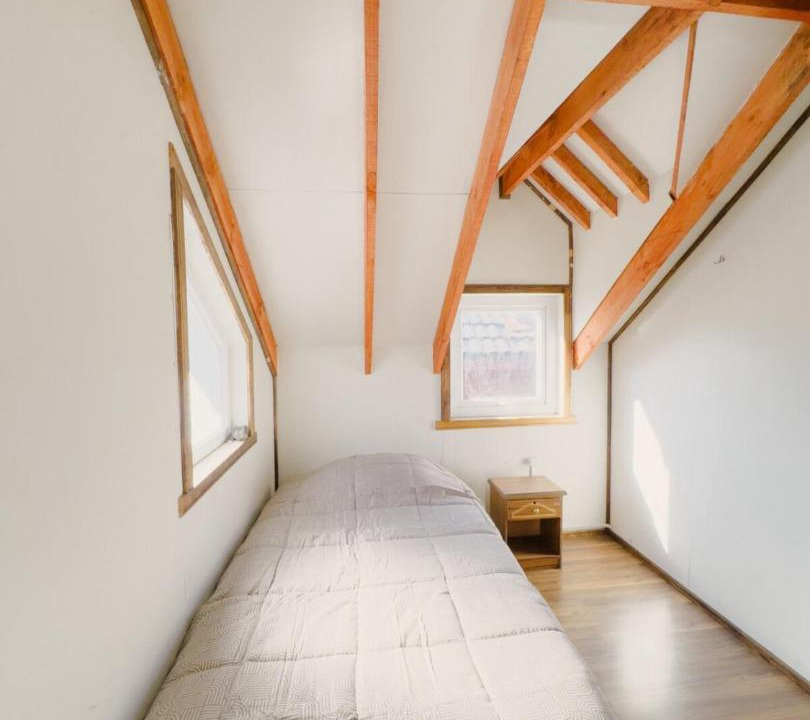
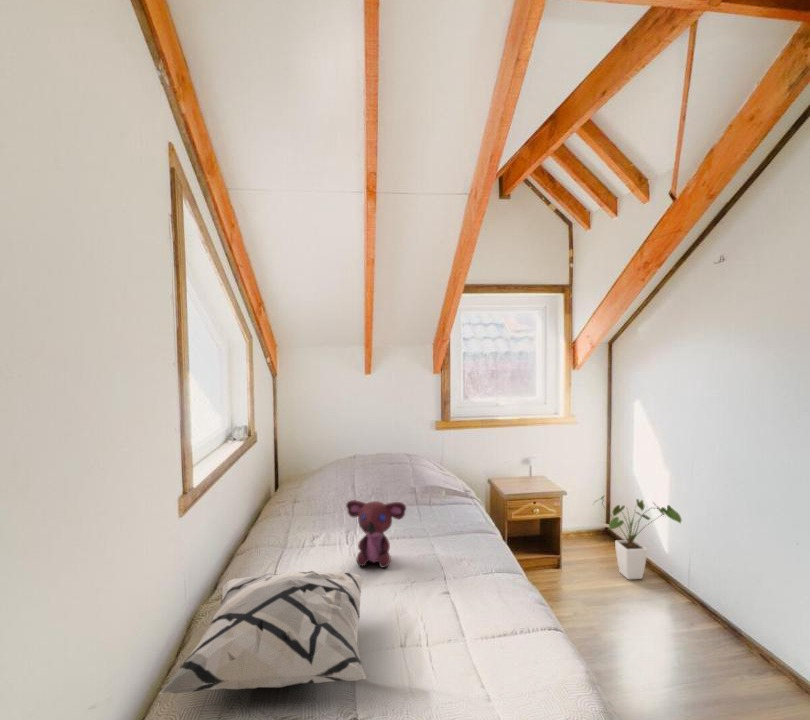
+ decorative pillow (283, 622)
+ teddy bear (374, 533)
+ house plant (634, 538)
